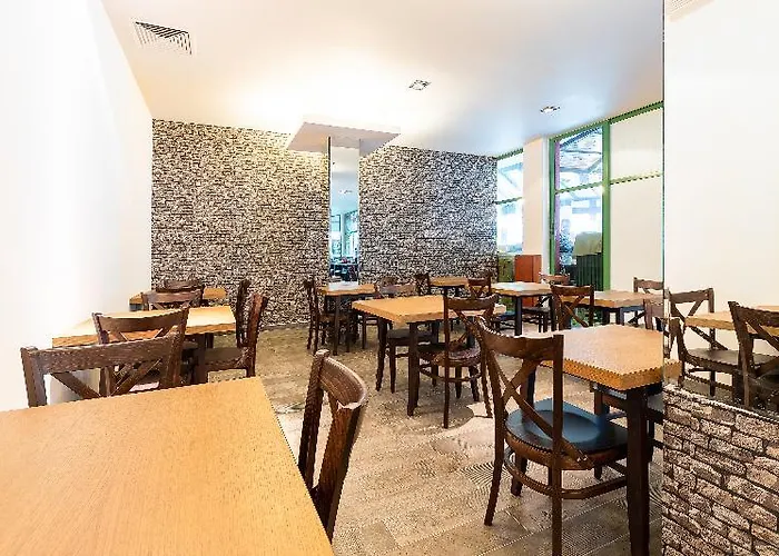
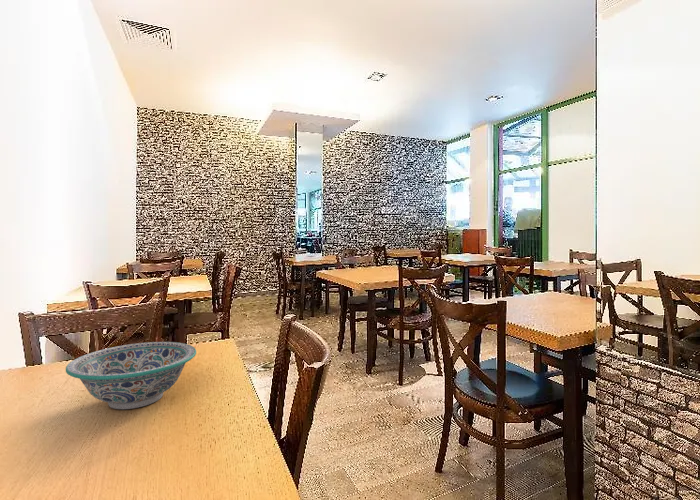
+ decorative bowl (136, 377)
